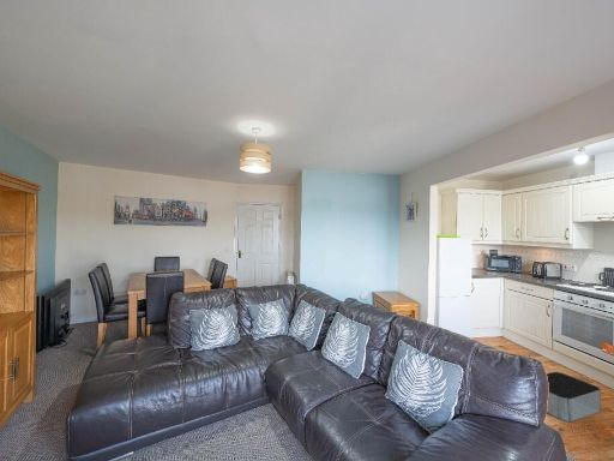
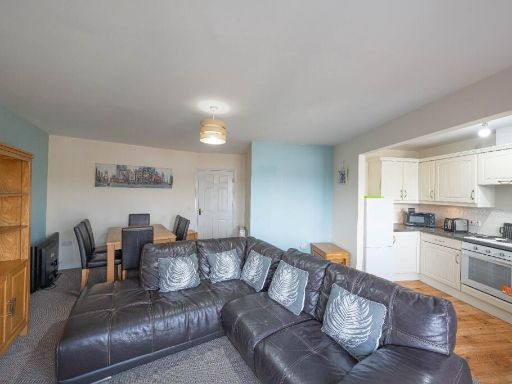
- storage bin (561, 394)
